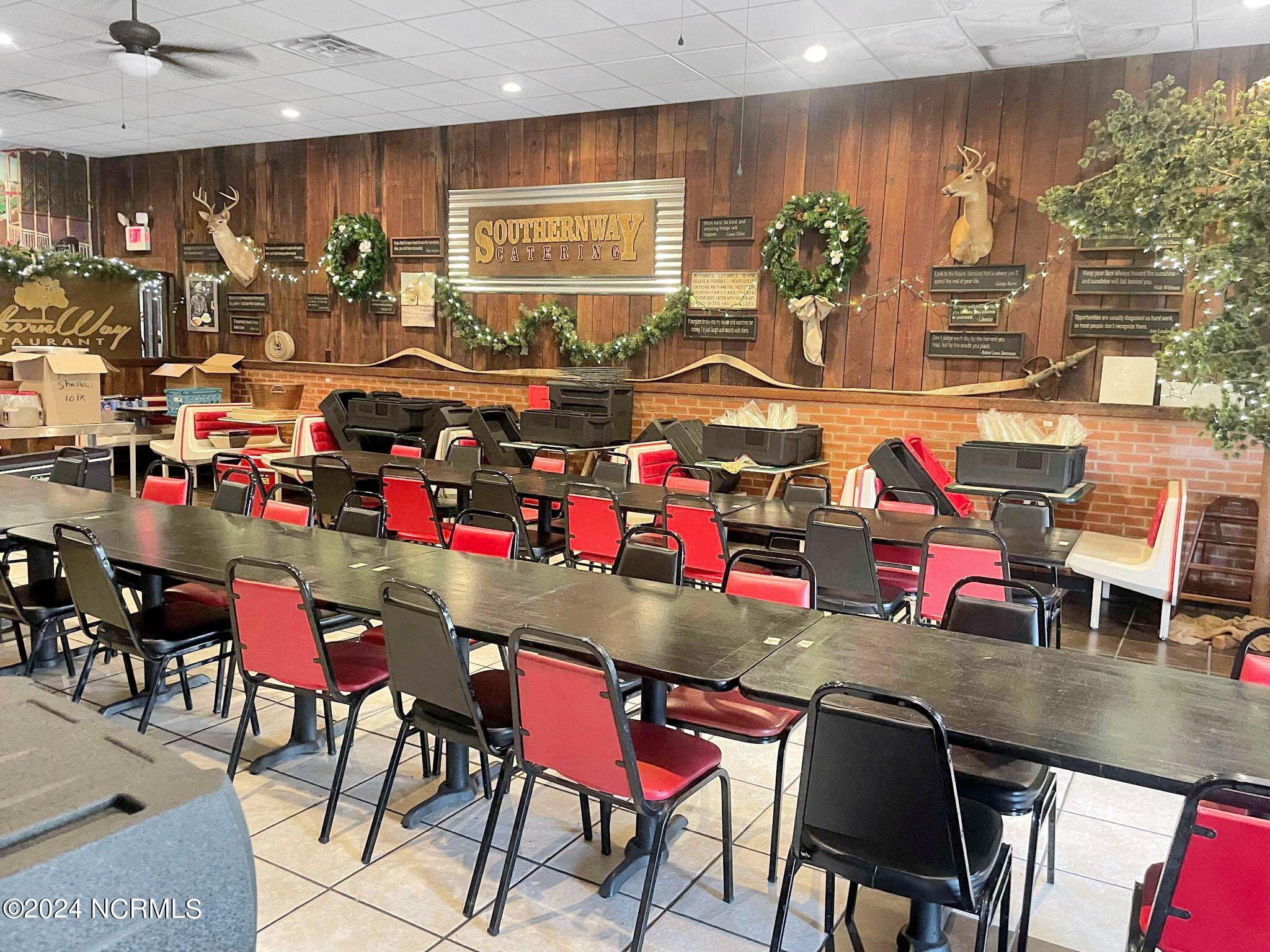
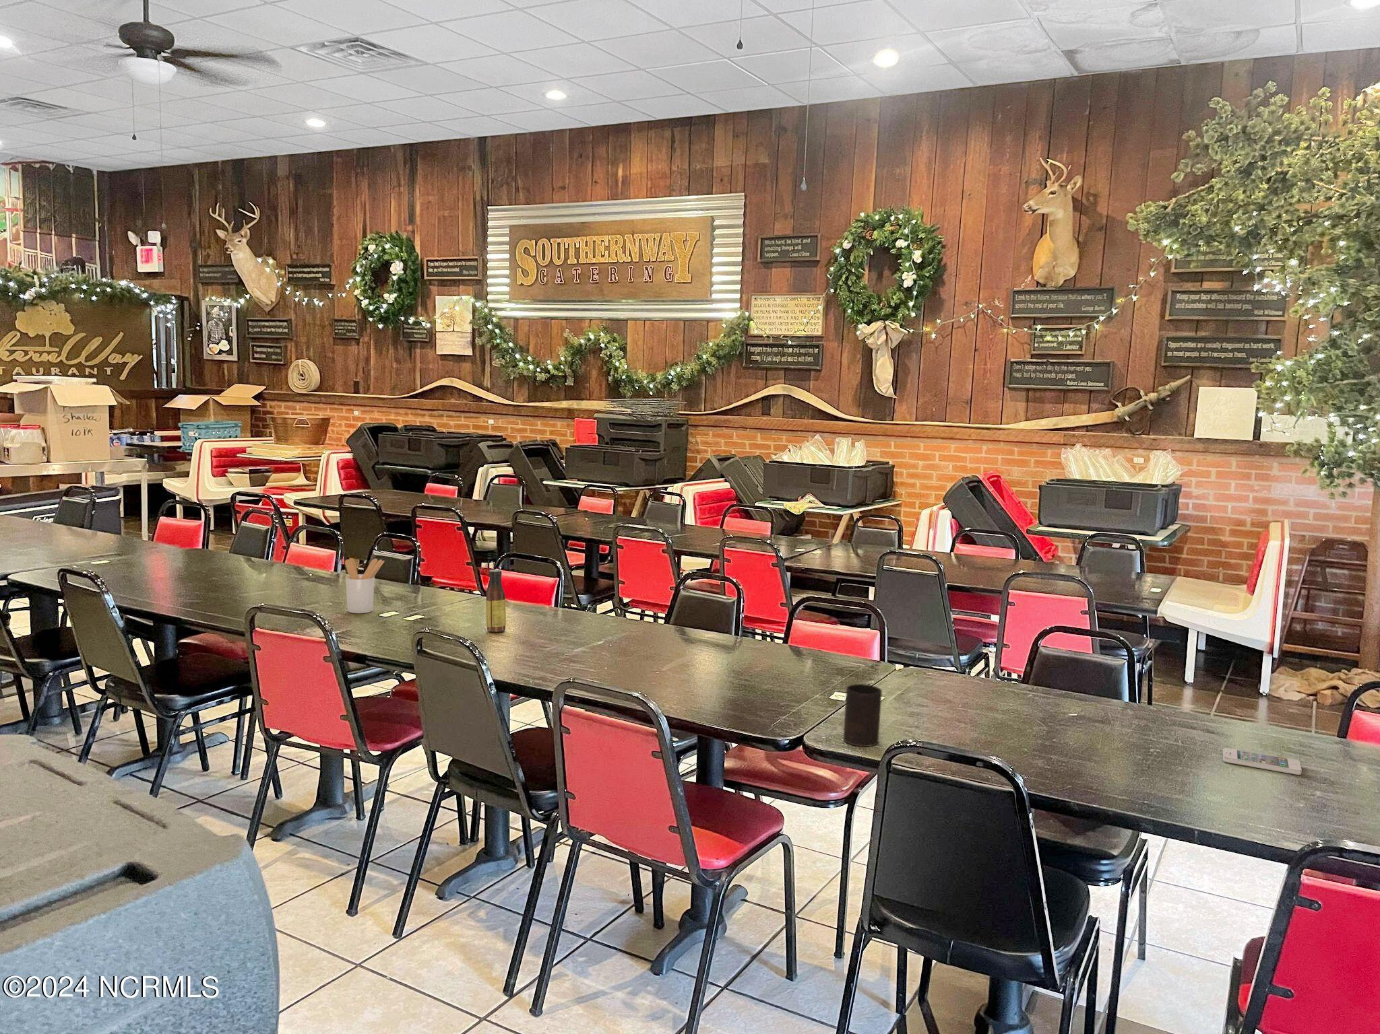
+ smartphone (1260, 760)
+ cup (862, 715)
+ utensil holder (365, 584)
+ sauce bottle (495, 601)
